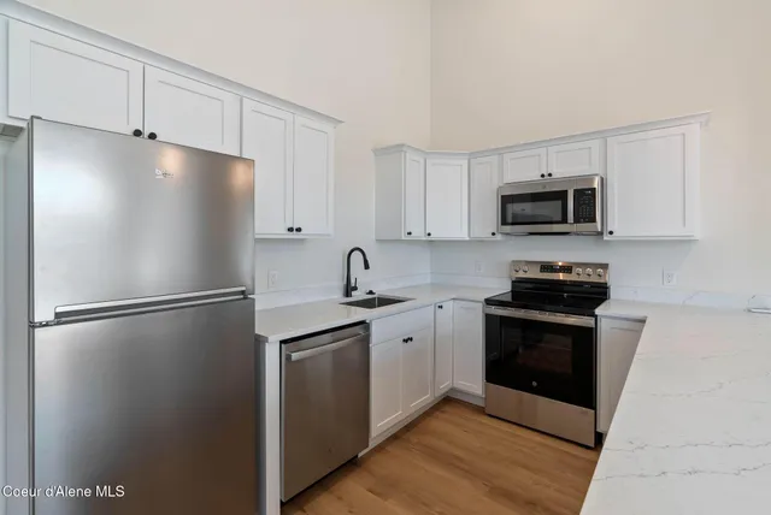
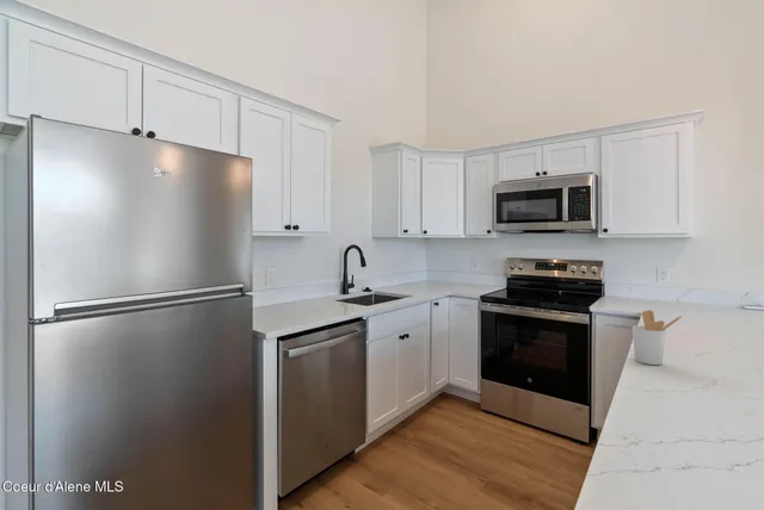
+ utensil holder (657, 337)
